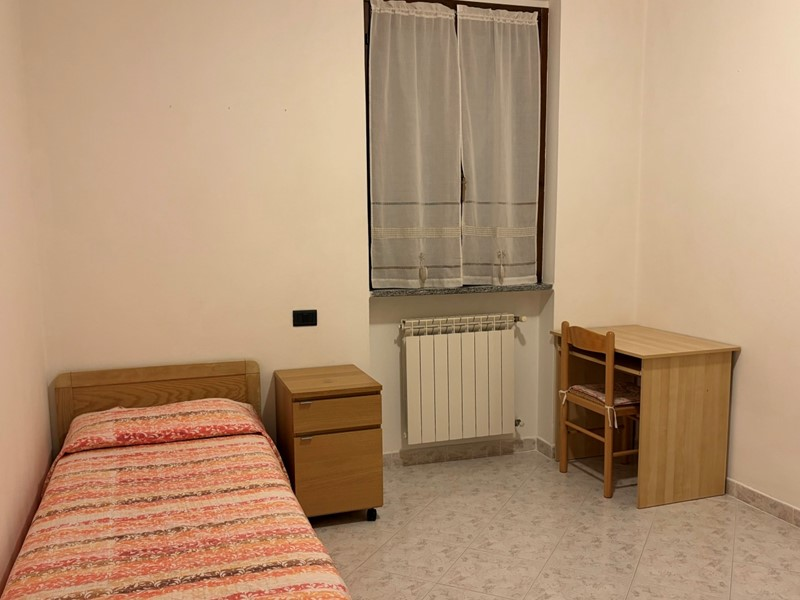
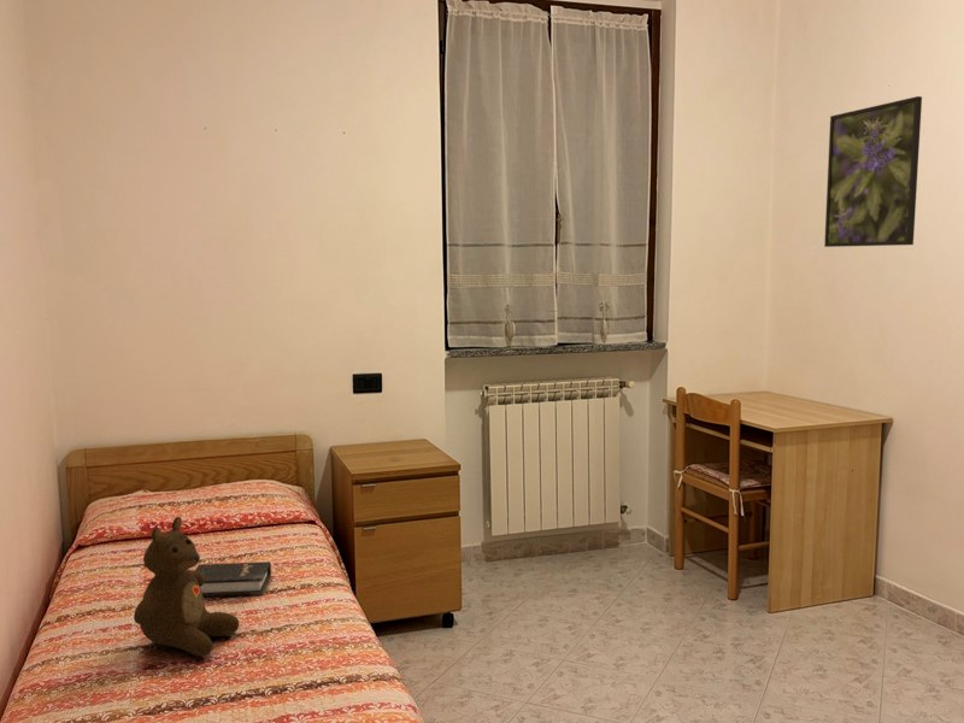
+ teddy bear (186, 583)
+ hardback book (230, 577)
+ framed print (869, 177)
